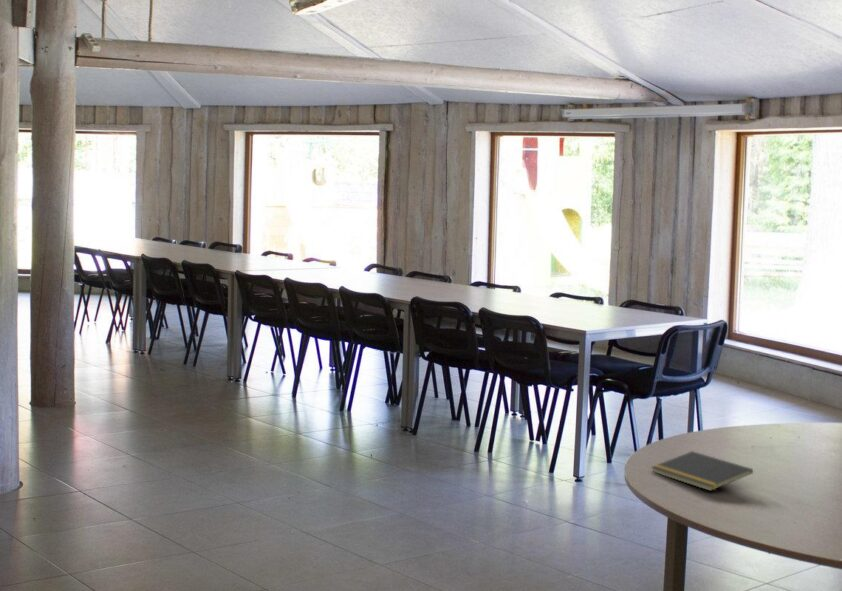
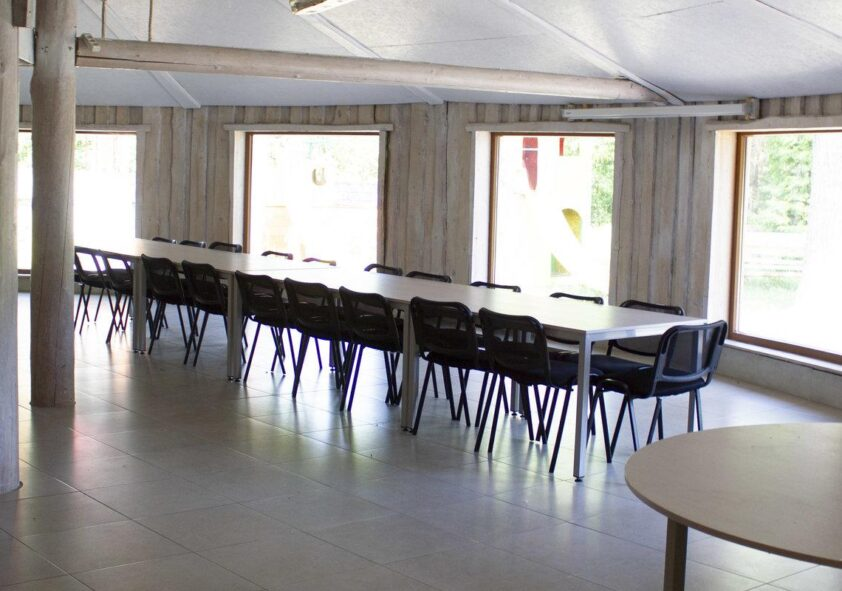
- notepad (700, 470)
